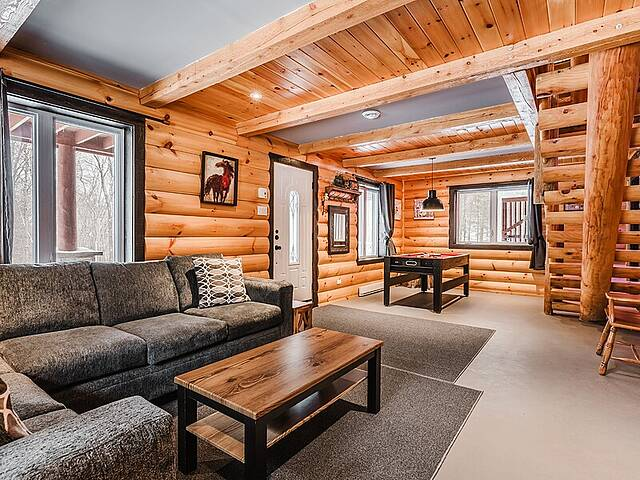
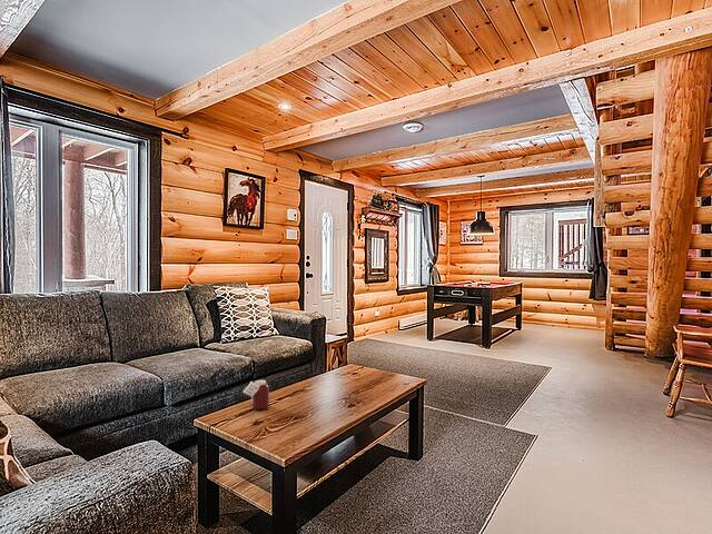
+ jar (257, 395)
